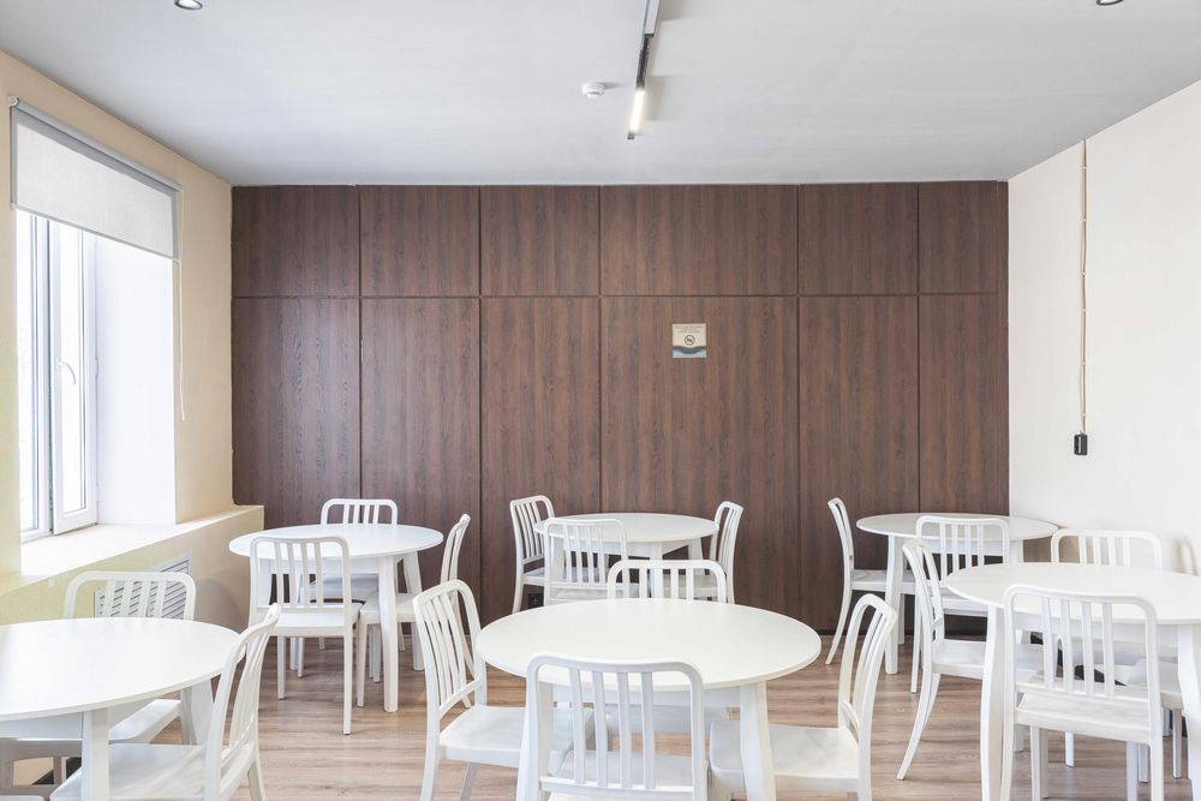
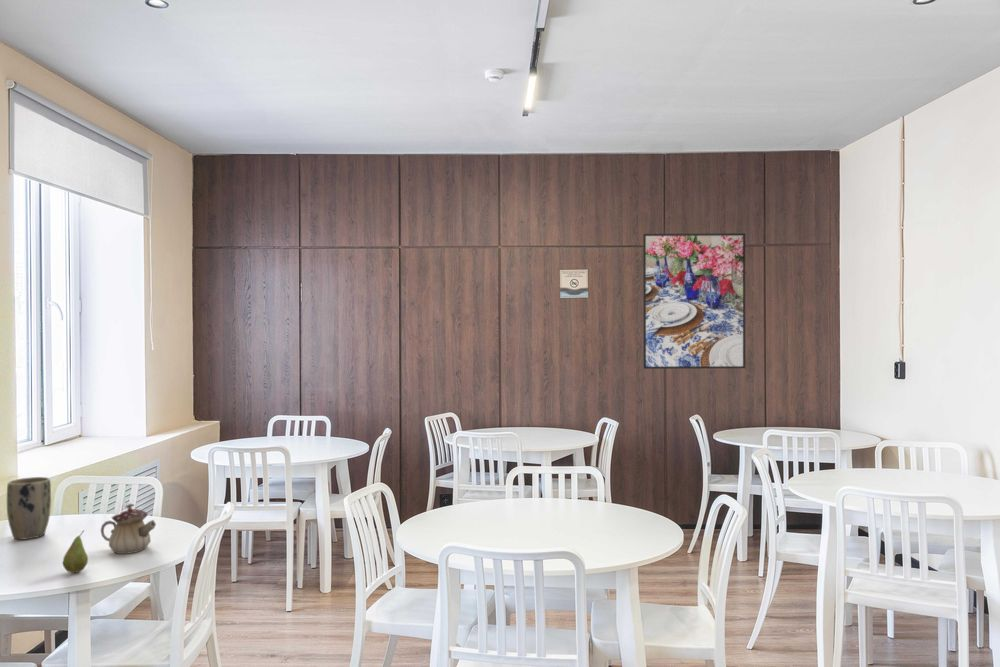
+ fruit (75, 552)
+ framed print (694, 301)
+ teapot (127, 526)
+ plant pot (29, 508)
